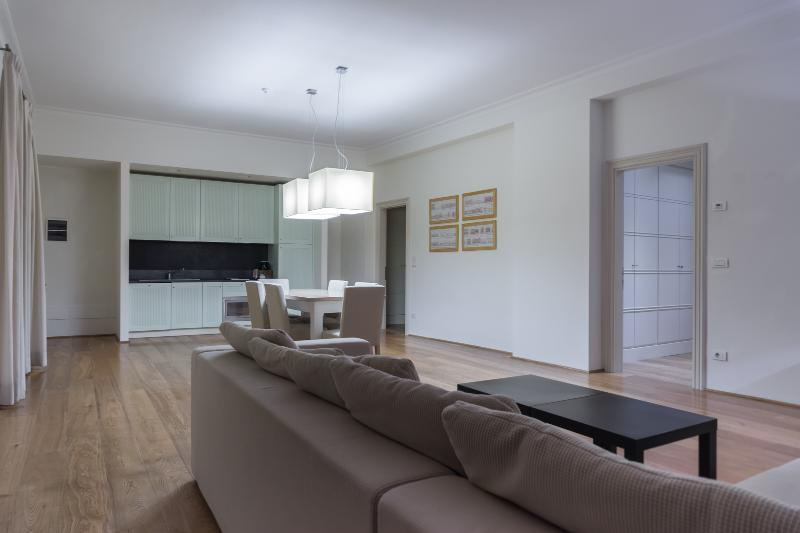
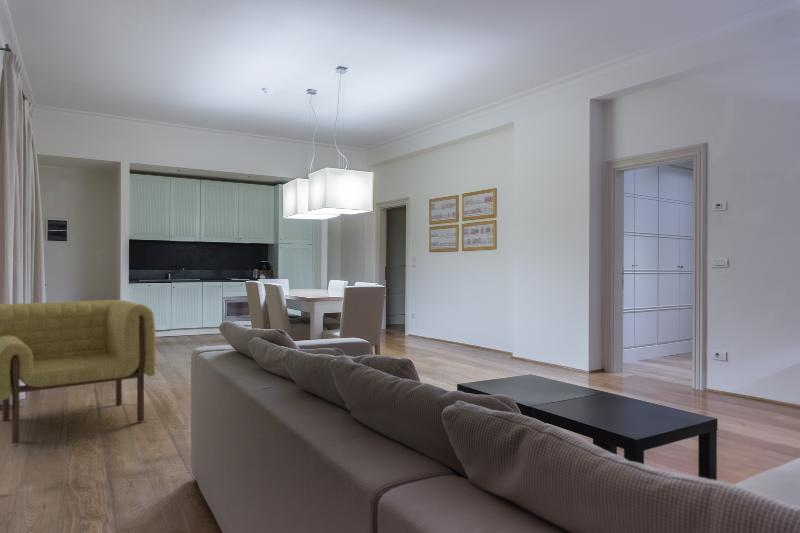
+ armchair (72, 362)
